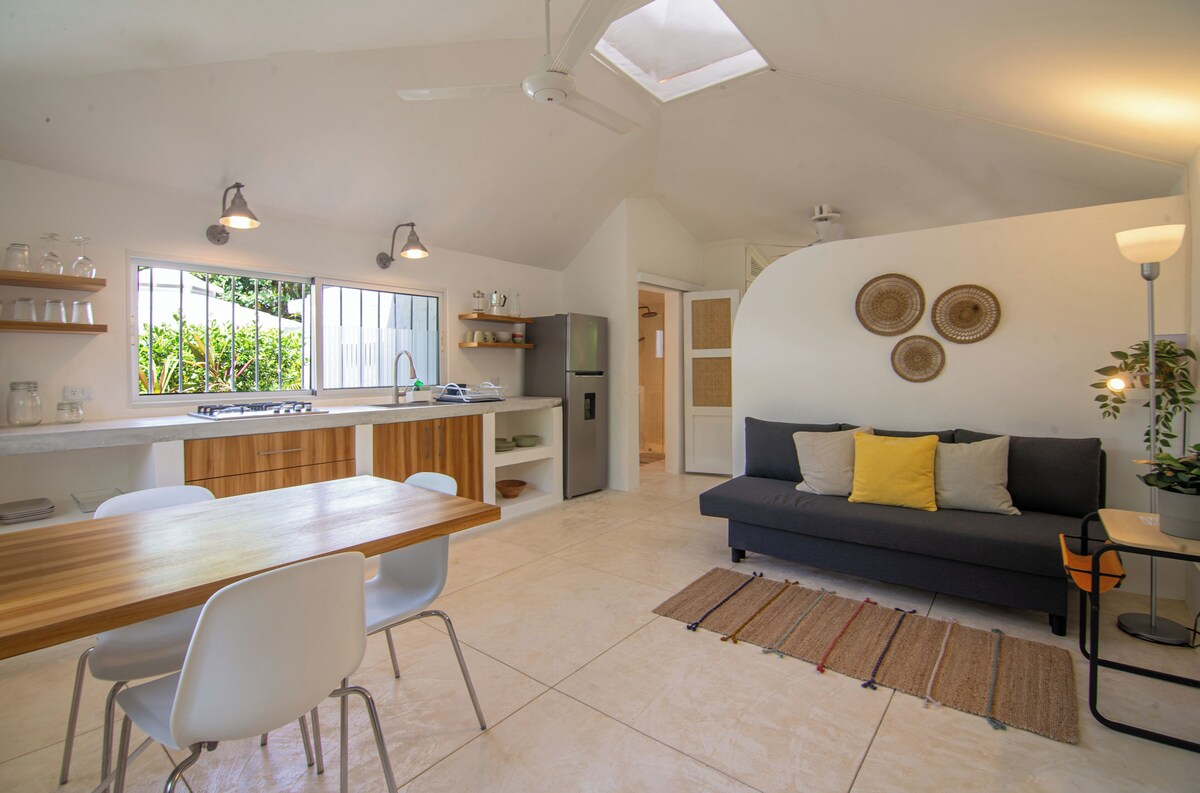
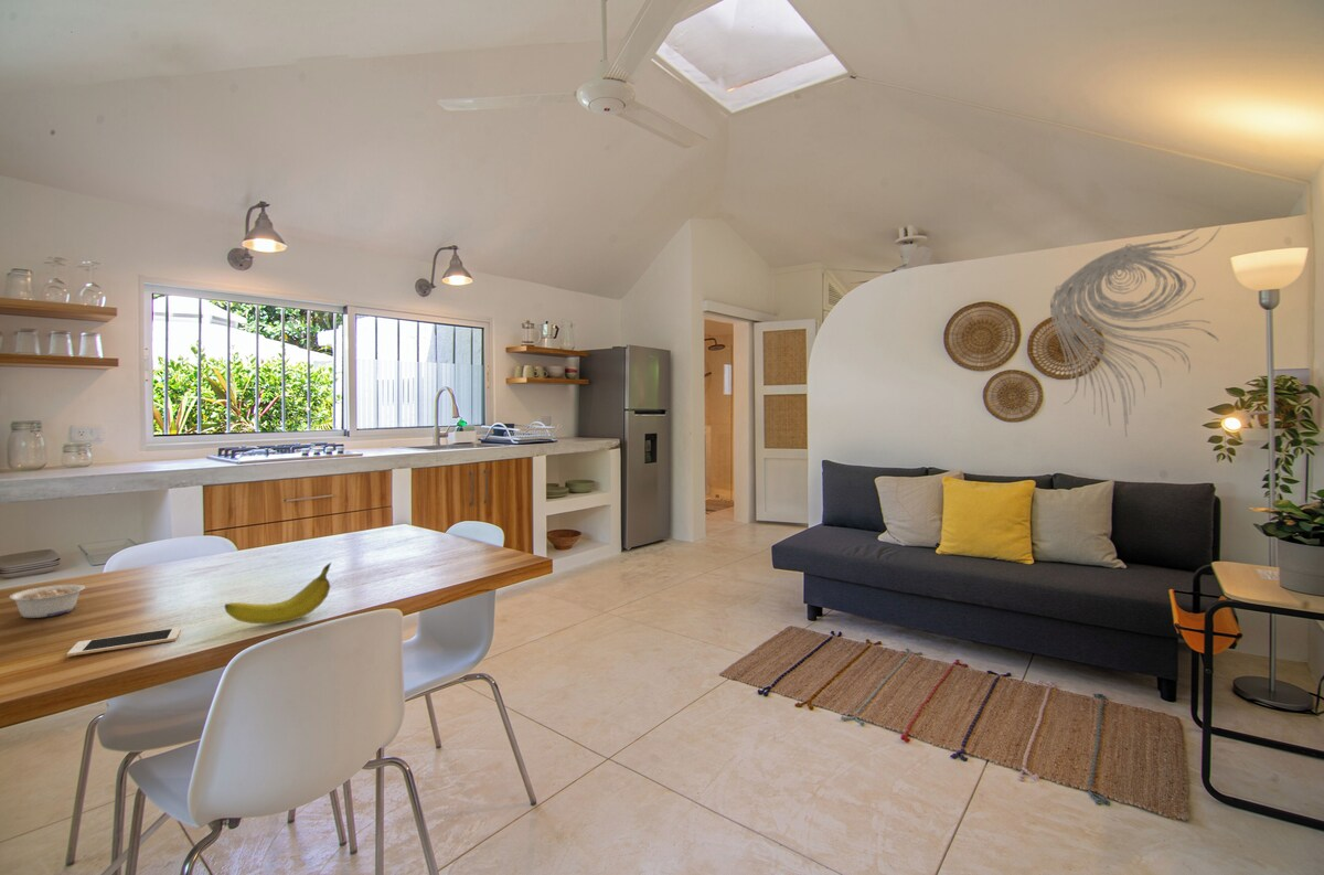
+ wall sculpture (1129, 335)
+ legume (49, 599)
+ fruit (281, 601)
+ cell phone (127, 641)
